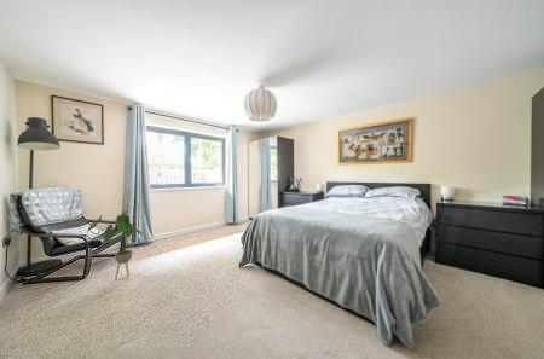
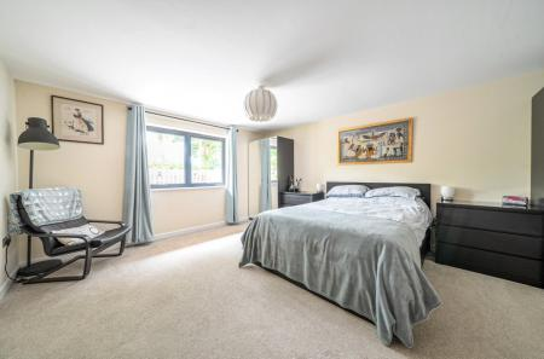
- house plant (122, 245)
